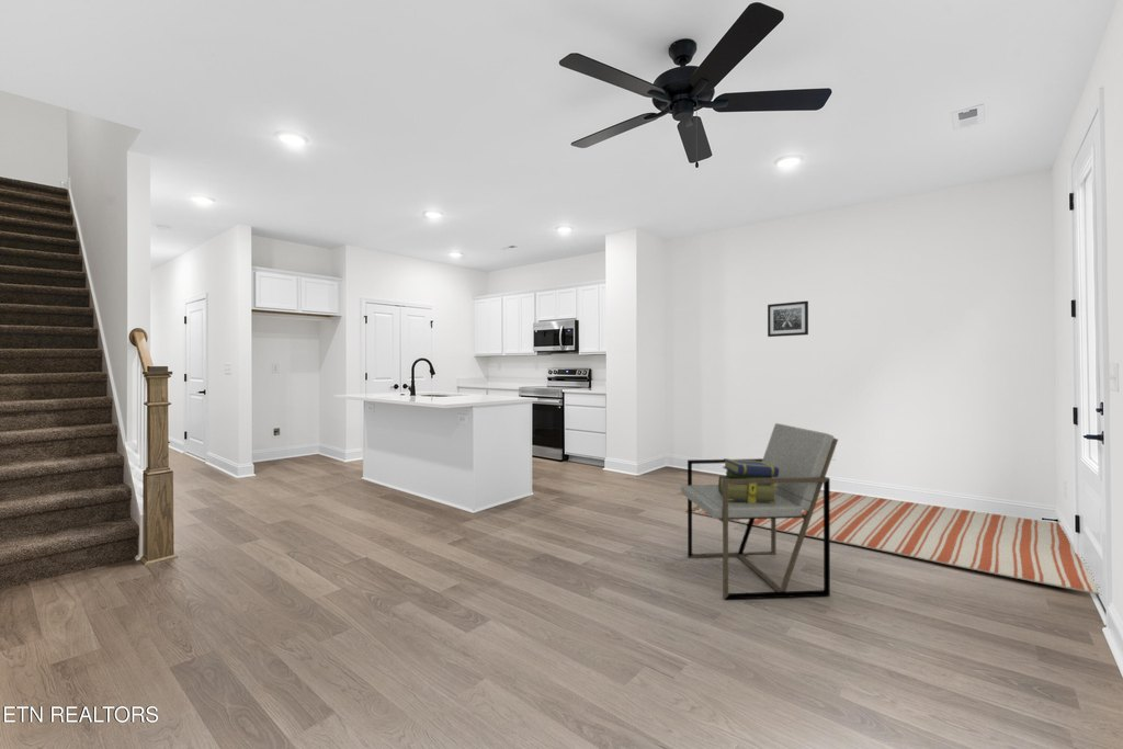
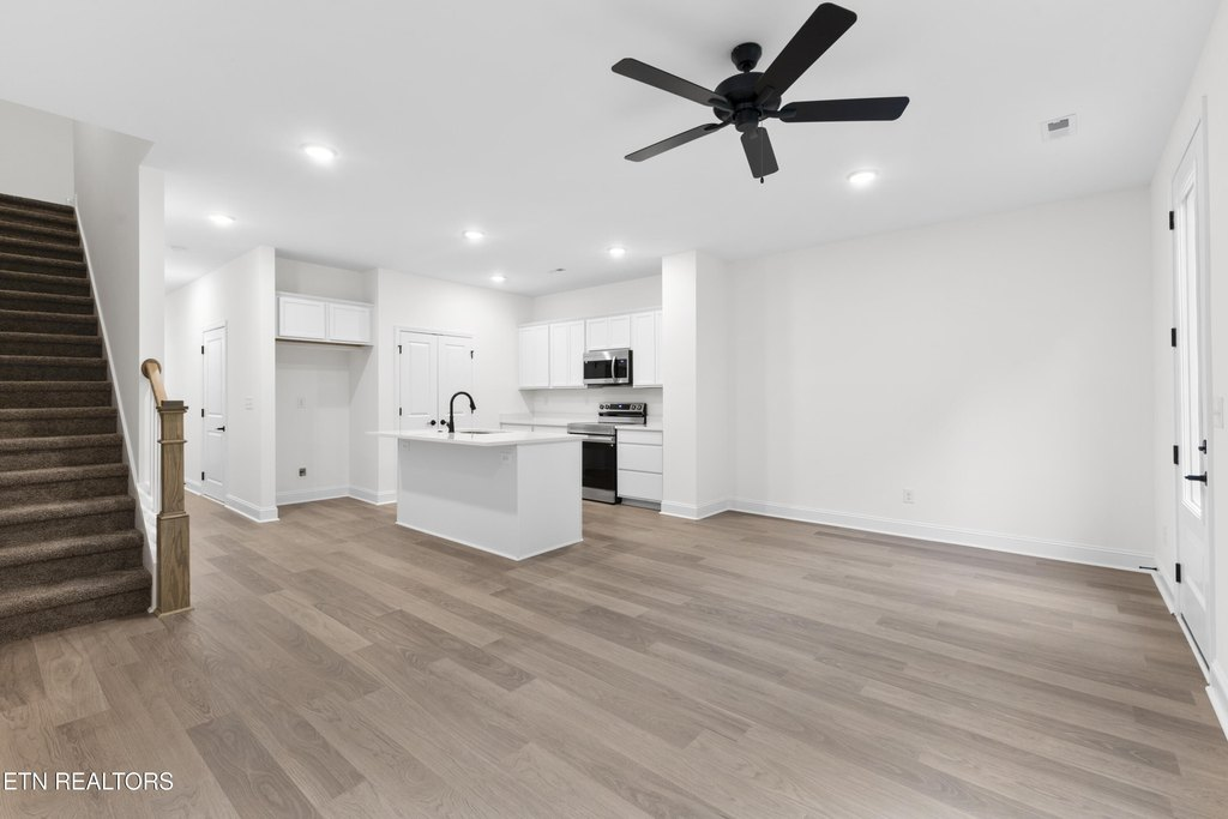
- stack of books (748, 478)
- armchair (752, 503)
- rug (872, 518)
- wall art (787, 319)
